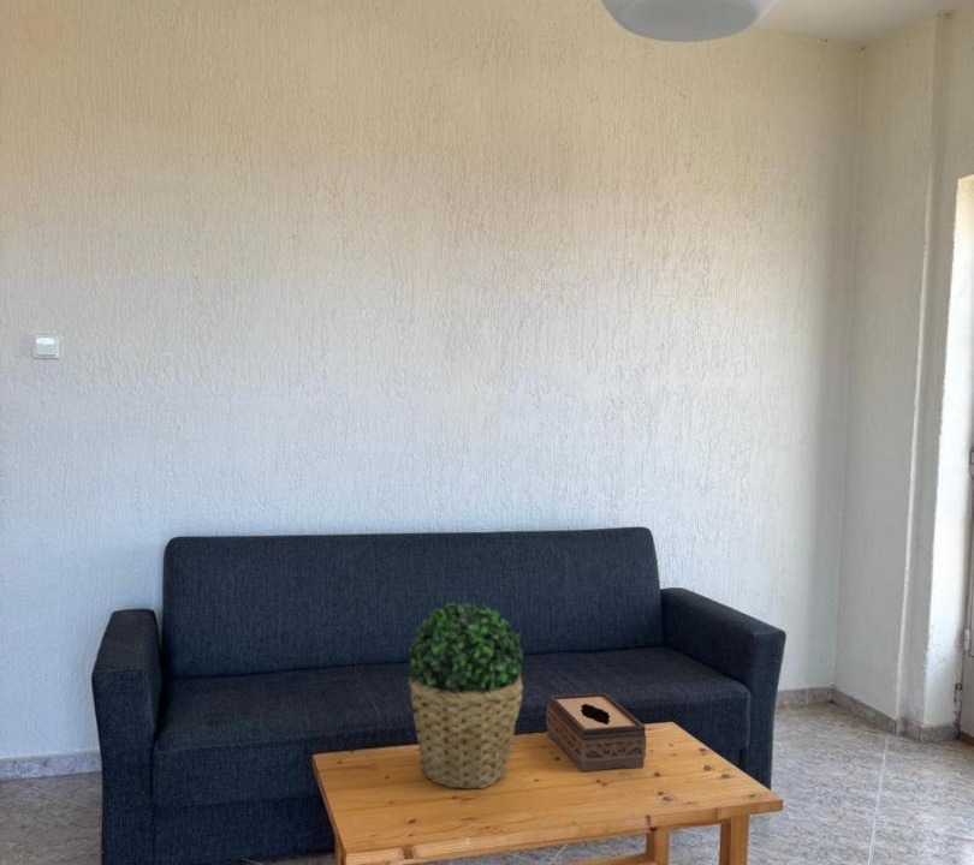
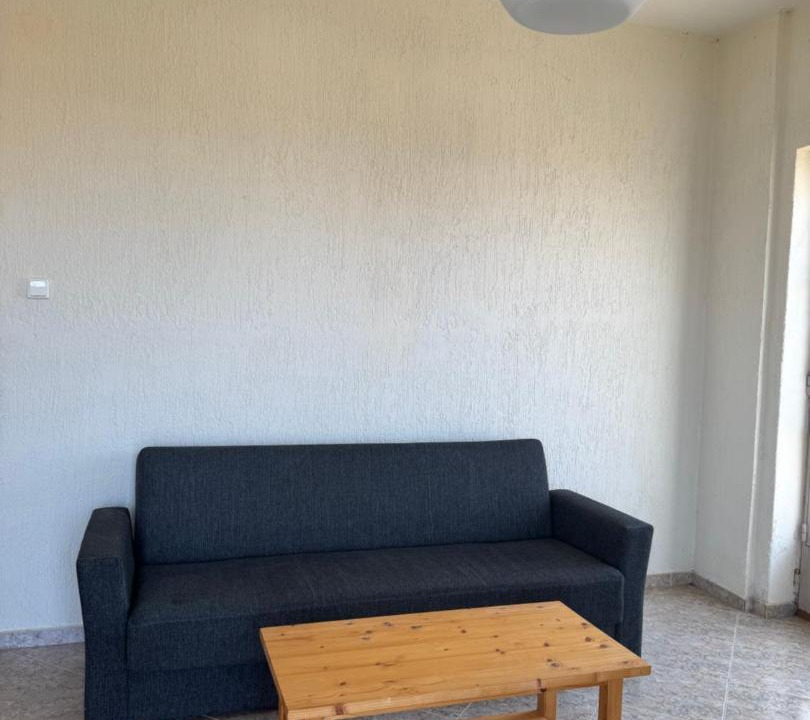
- potted plant (464, 687)
- tissue box (594, 729)
